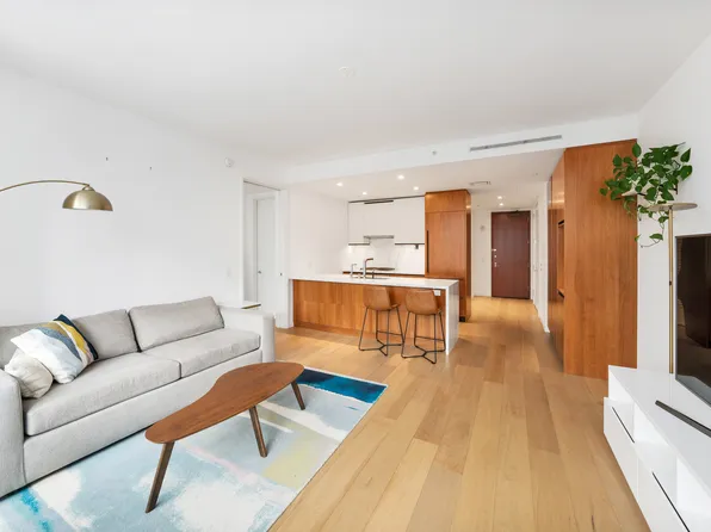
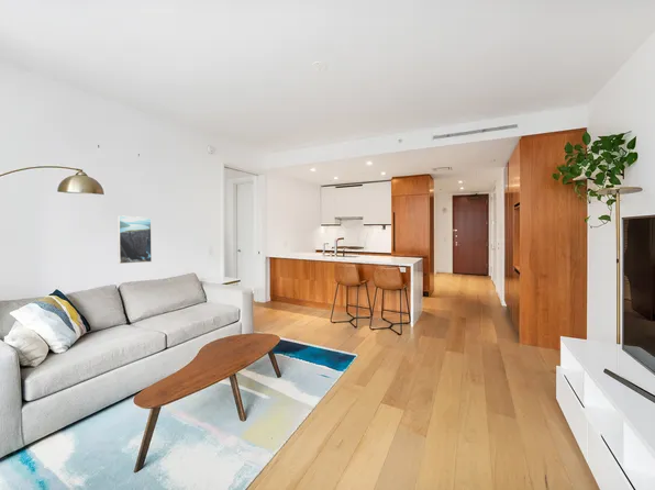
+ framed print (135, 240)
